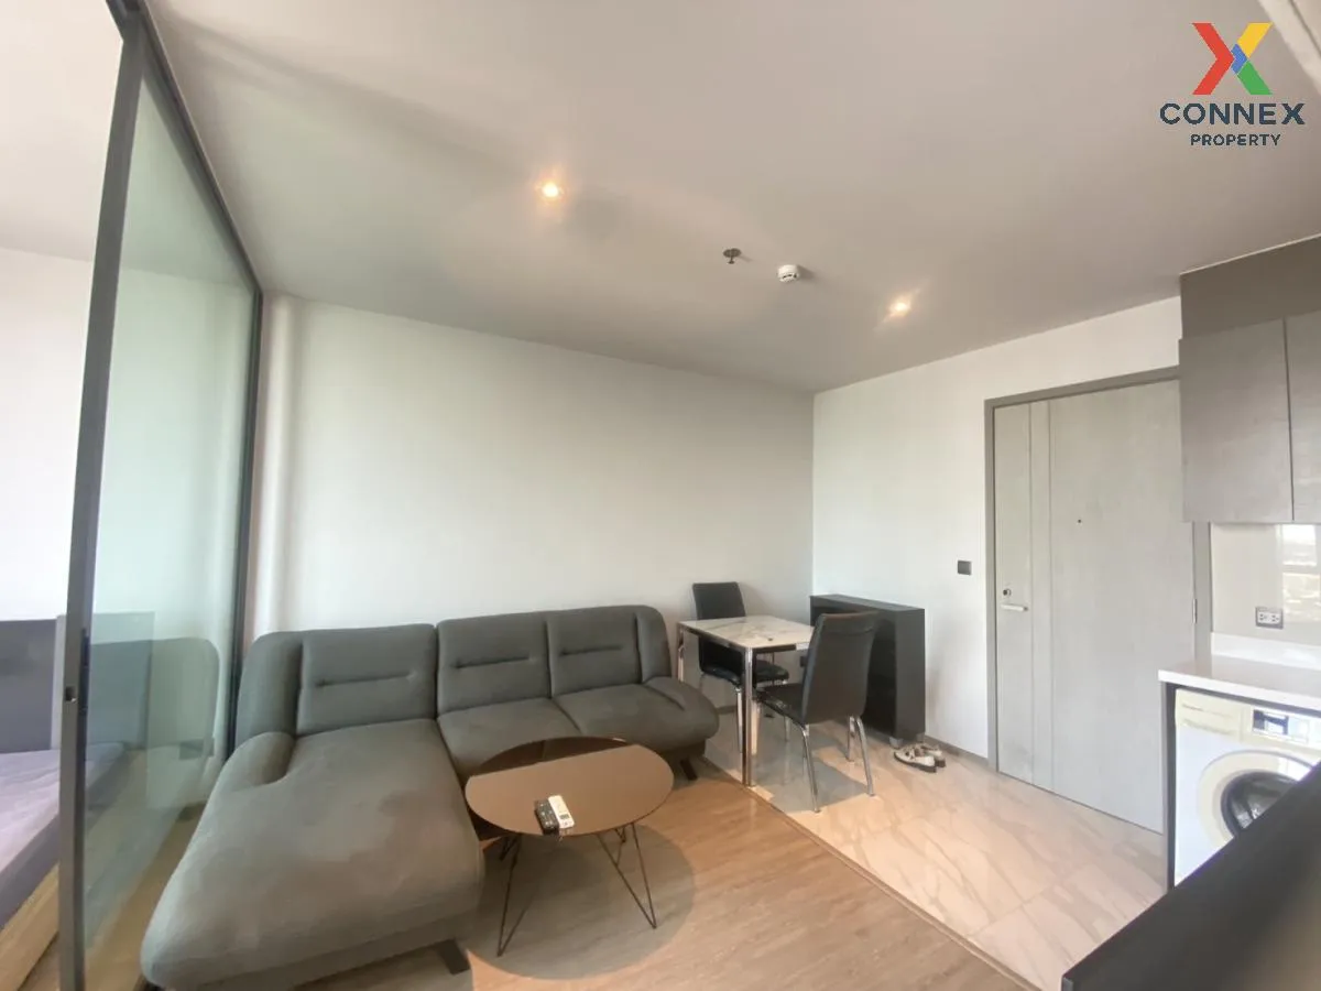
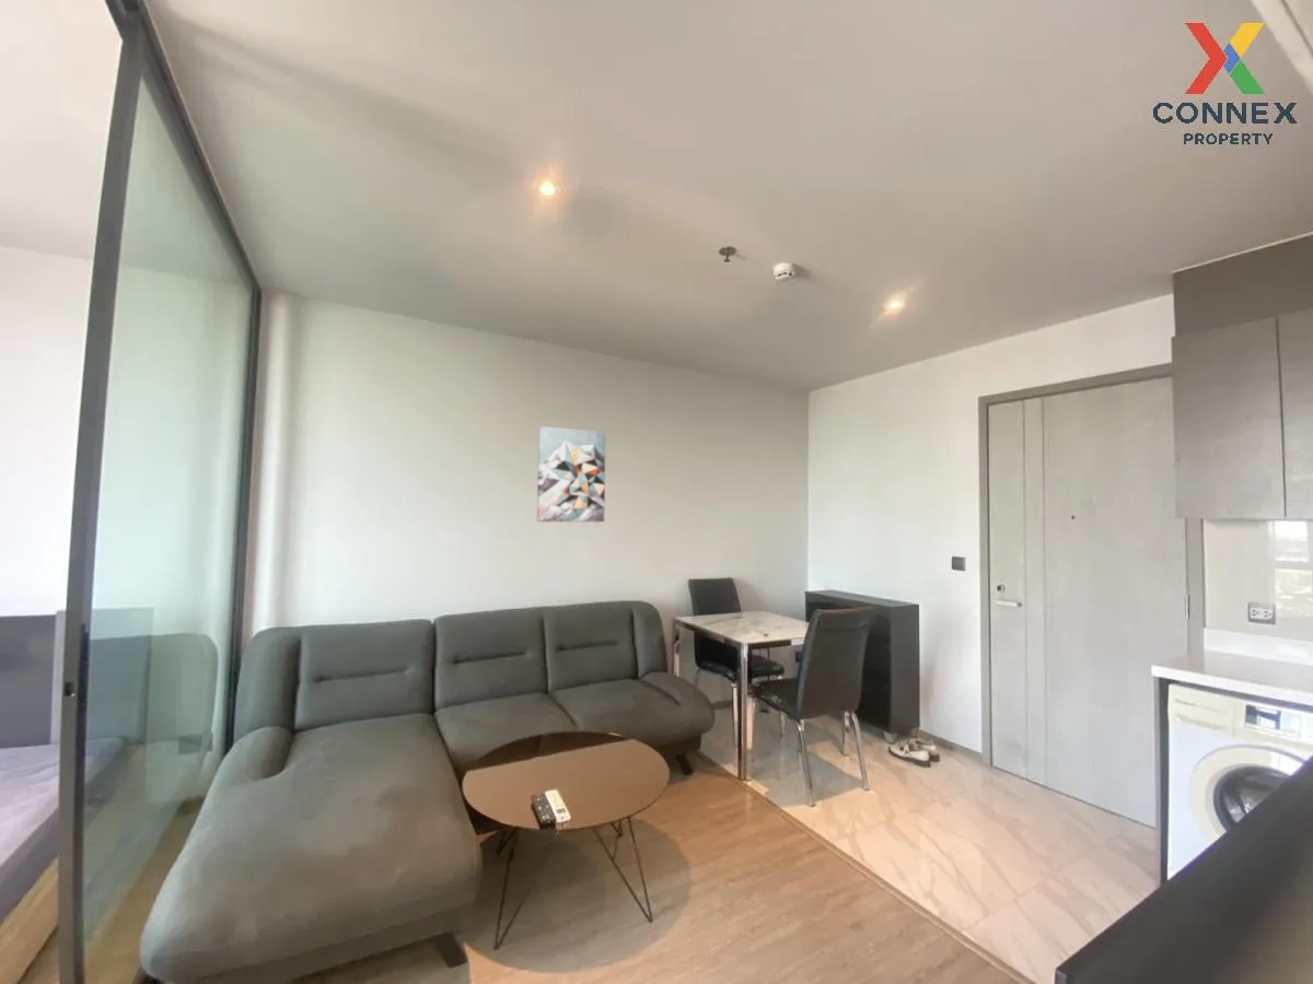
+ wall art (571, 475)
